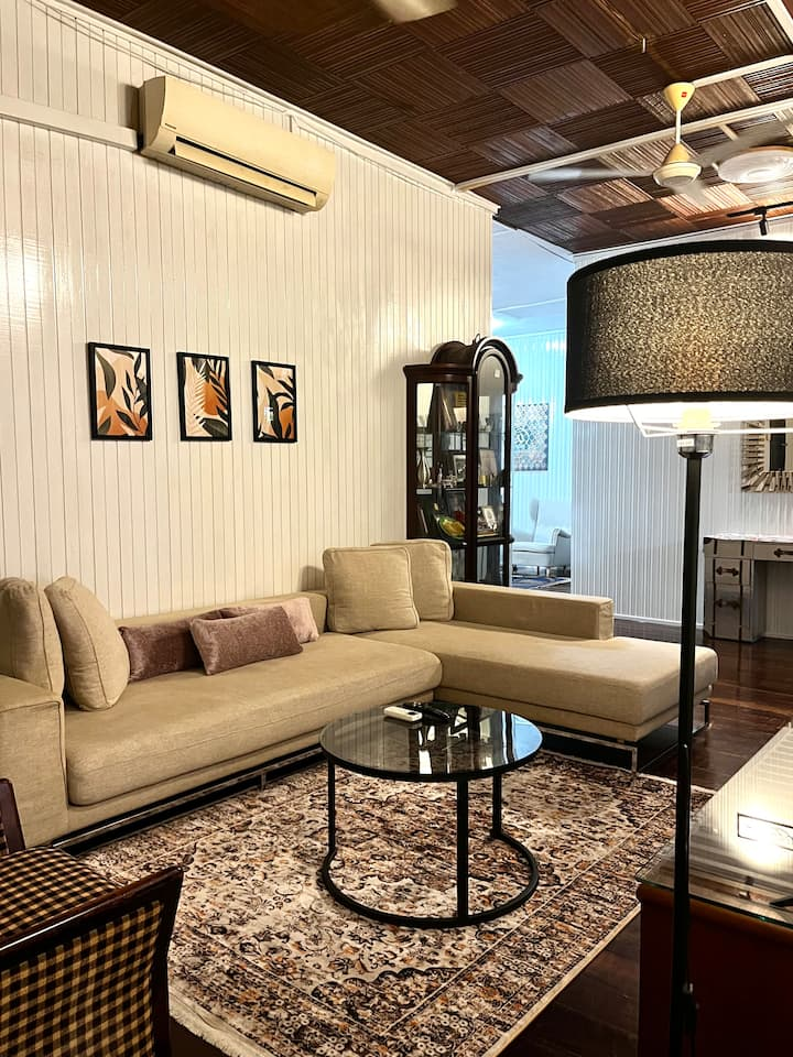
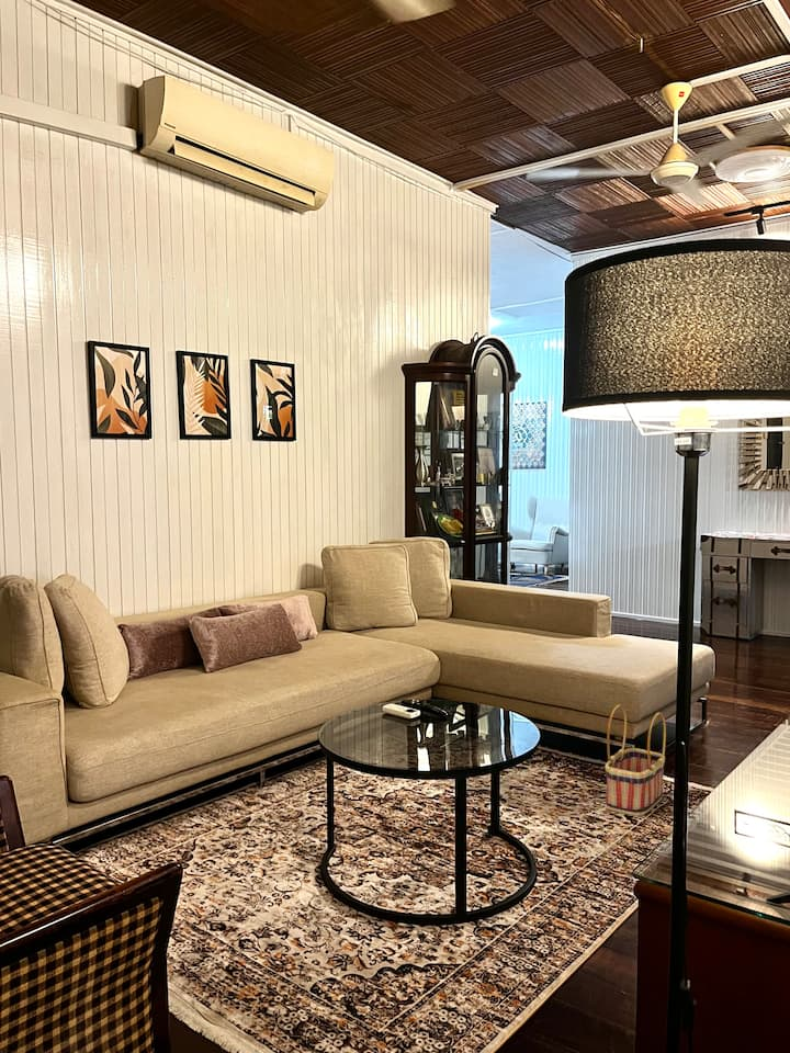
+ basket (635, 756)
